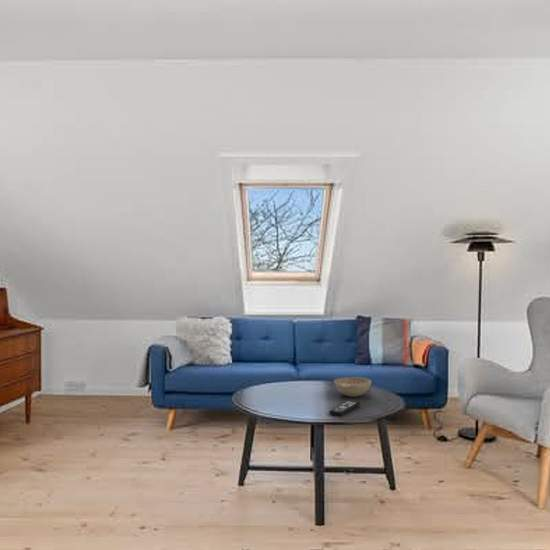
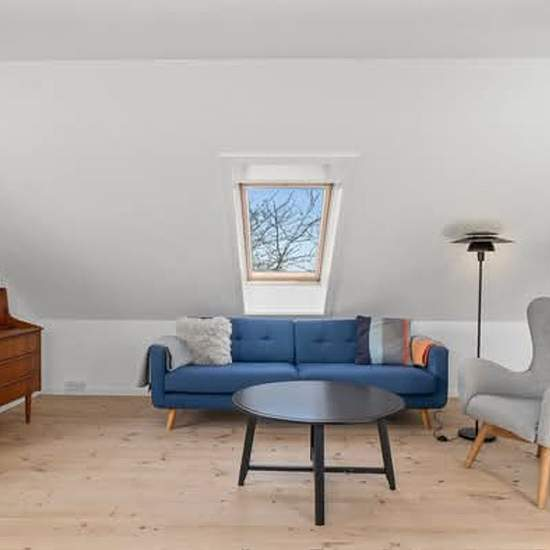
- decorative bowl (352, 387)
- remote control (345, 407)
